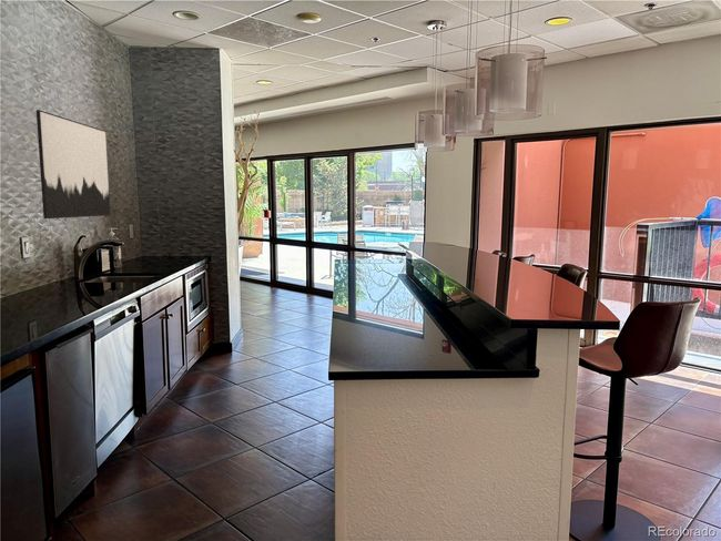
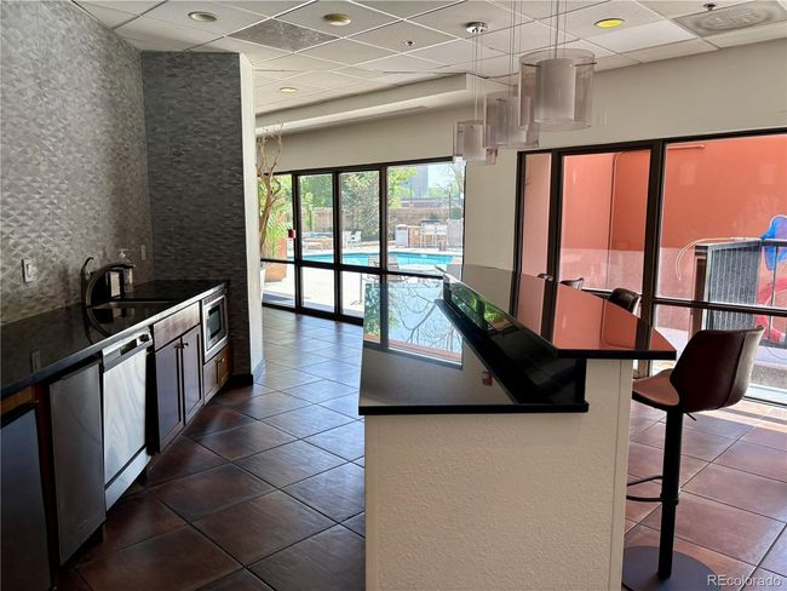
- wall art (78, 170)
